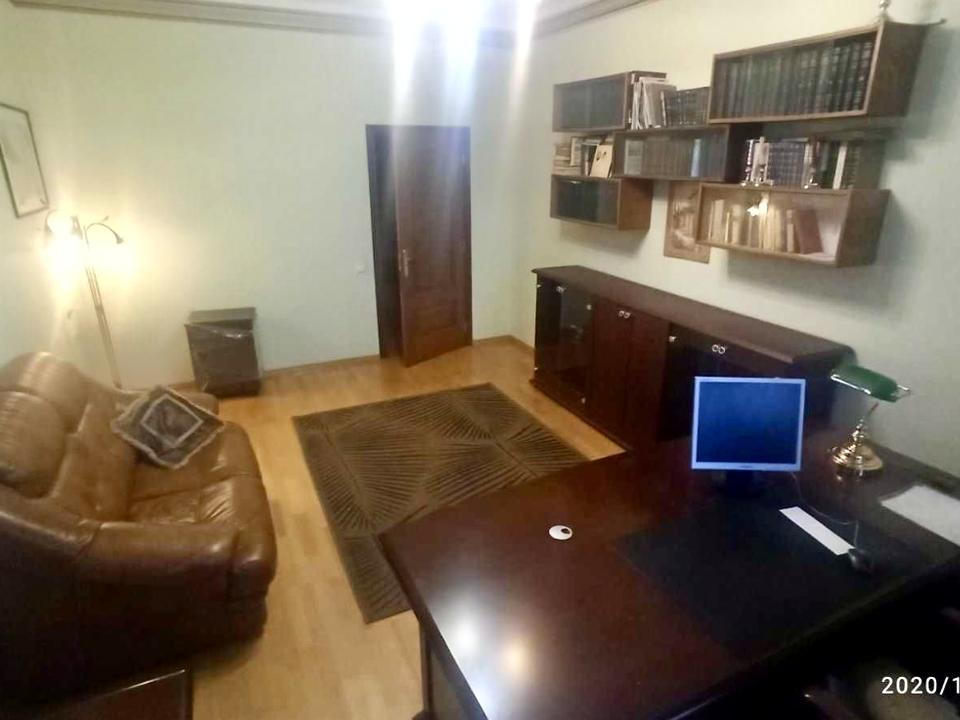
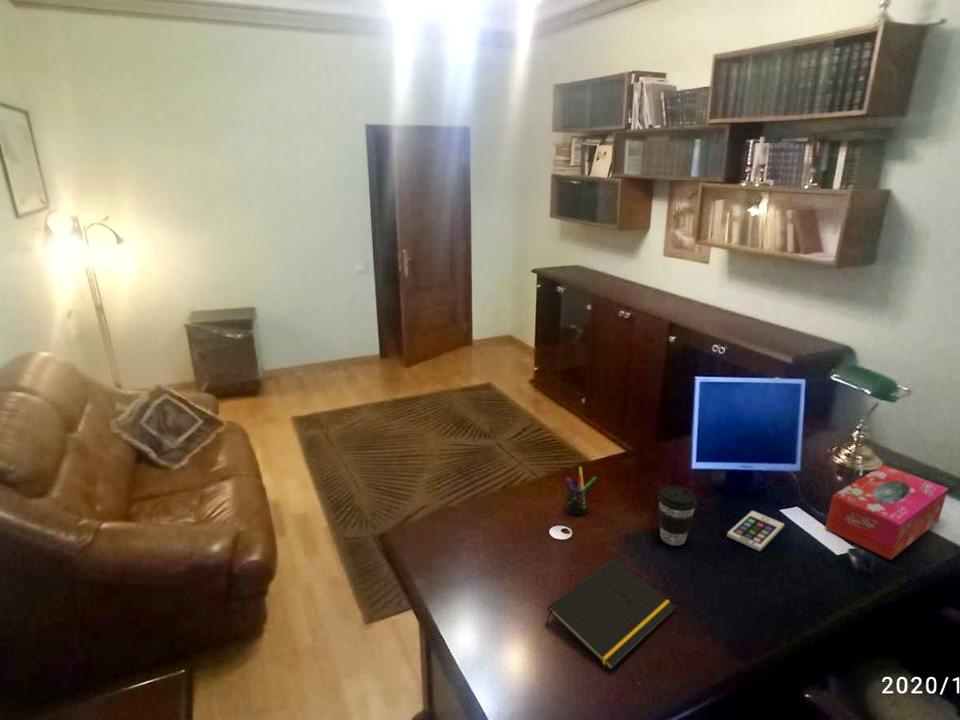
+ notepad (612, 608)
+ pen holder (580, 490)
+ coffee cup (675, 516)
+ smartphone (755, 529)
+ tissue box (886, 508)
